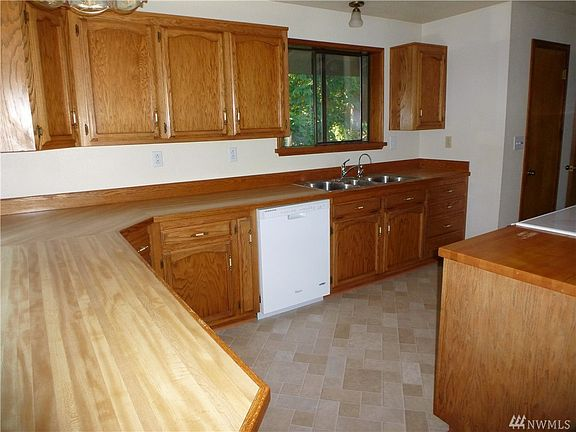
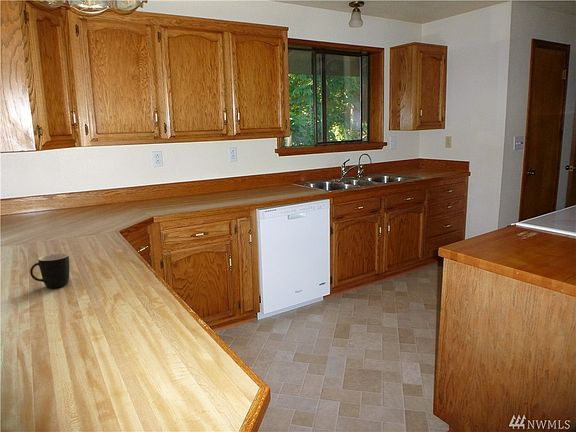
+ mug (50, 271)
